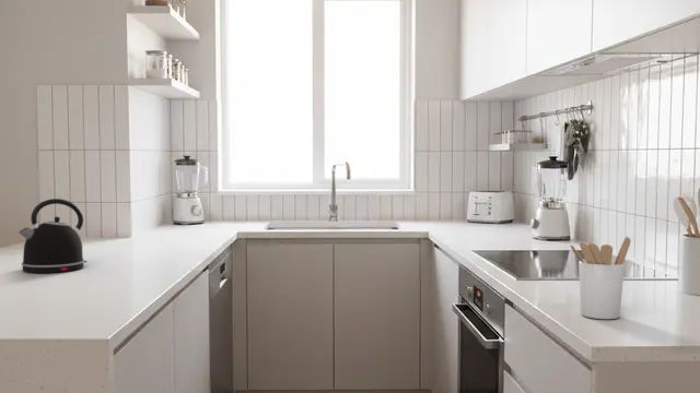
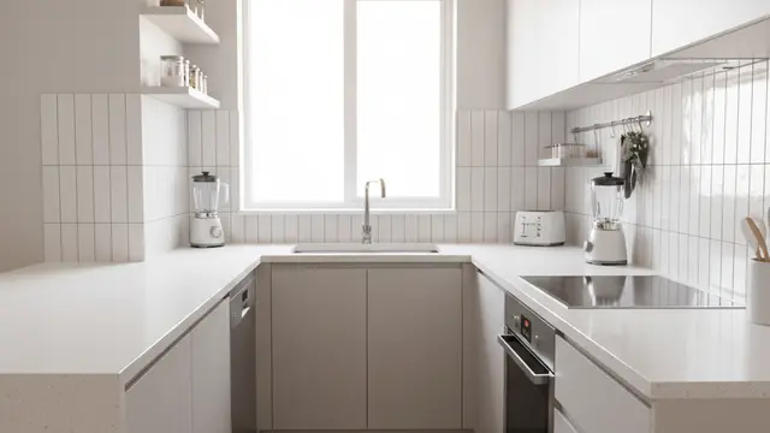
- utensil holder (599, 276)
- kettle (52, 234)
